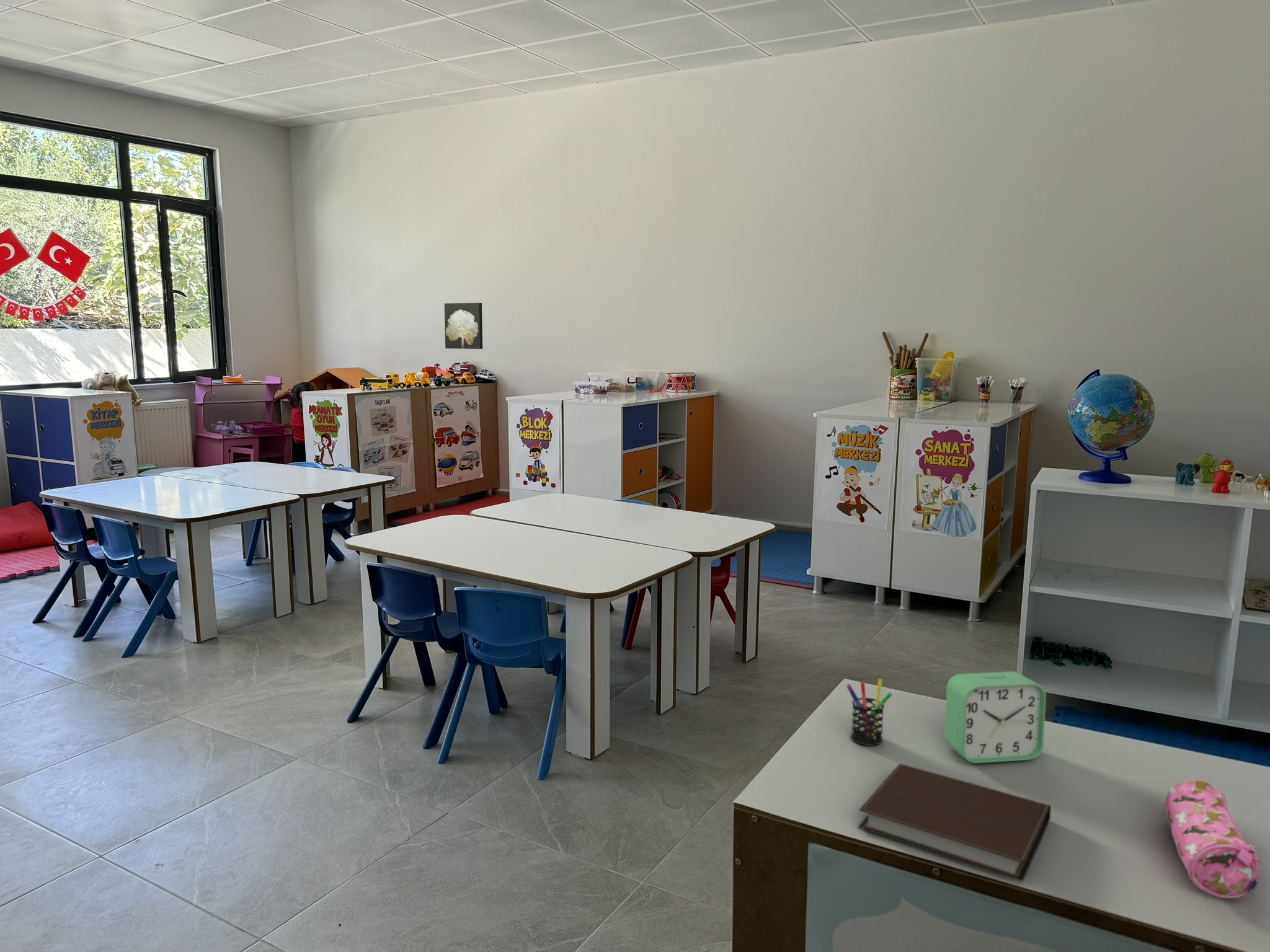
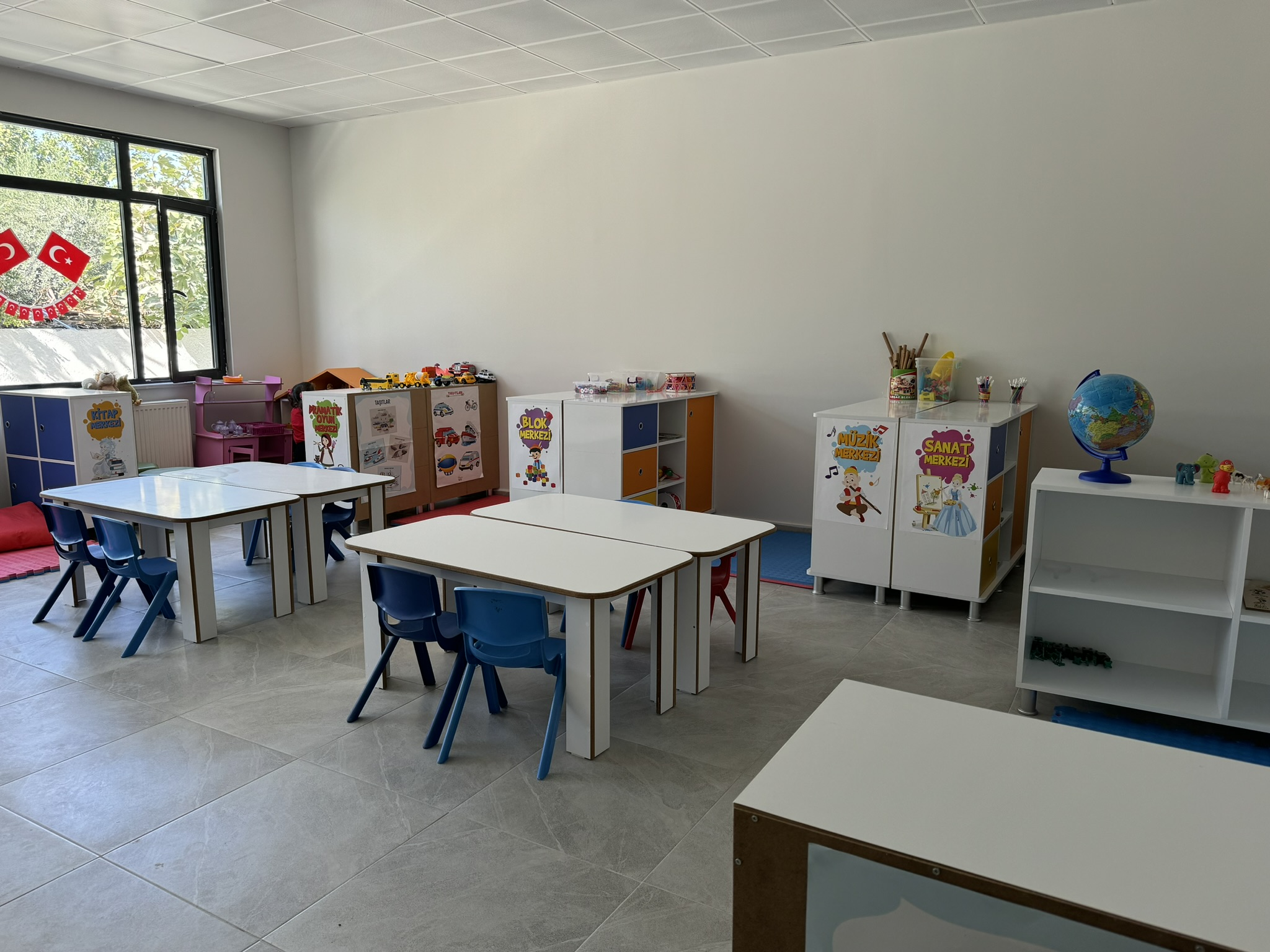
- pen holder (870, 710)
- pencil case (1208, 834)
- wall art (463, 326)
- notebook (955, 815)
- alarm clock (994, 715)
